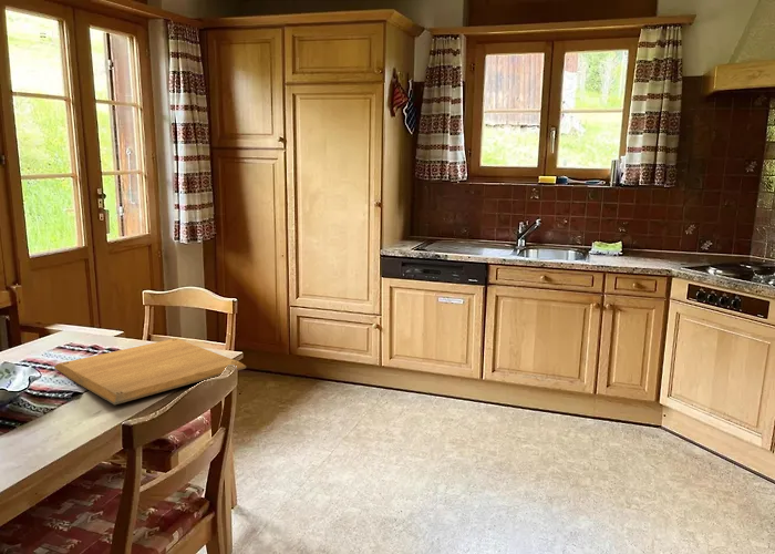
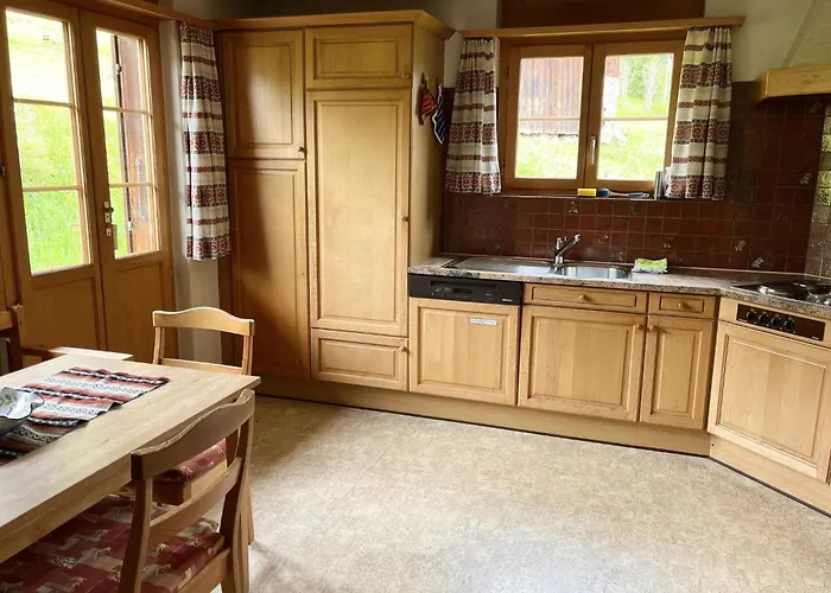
- chopping board (151, 366)
